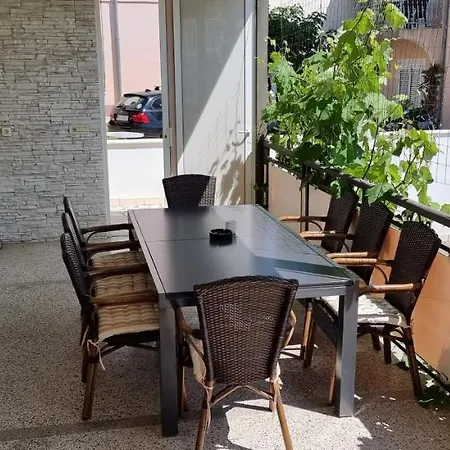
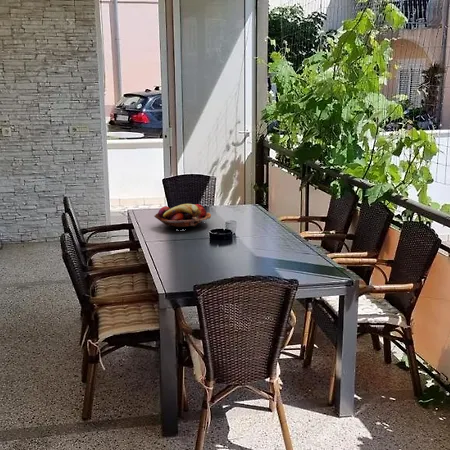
+ fruit basket (184, 214)
